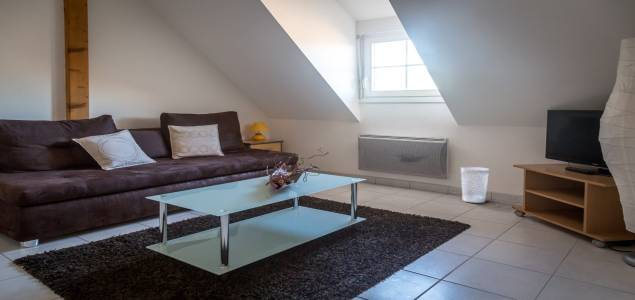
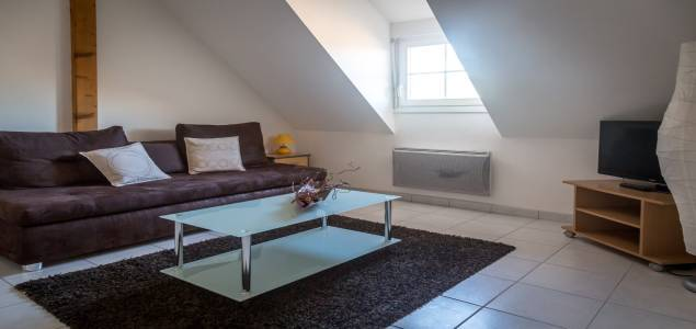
- wastebasket (474, 184)
